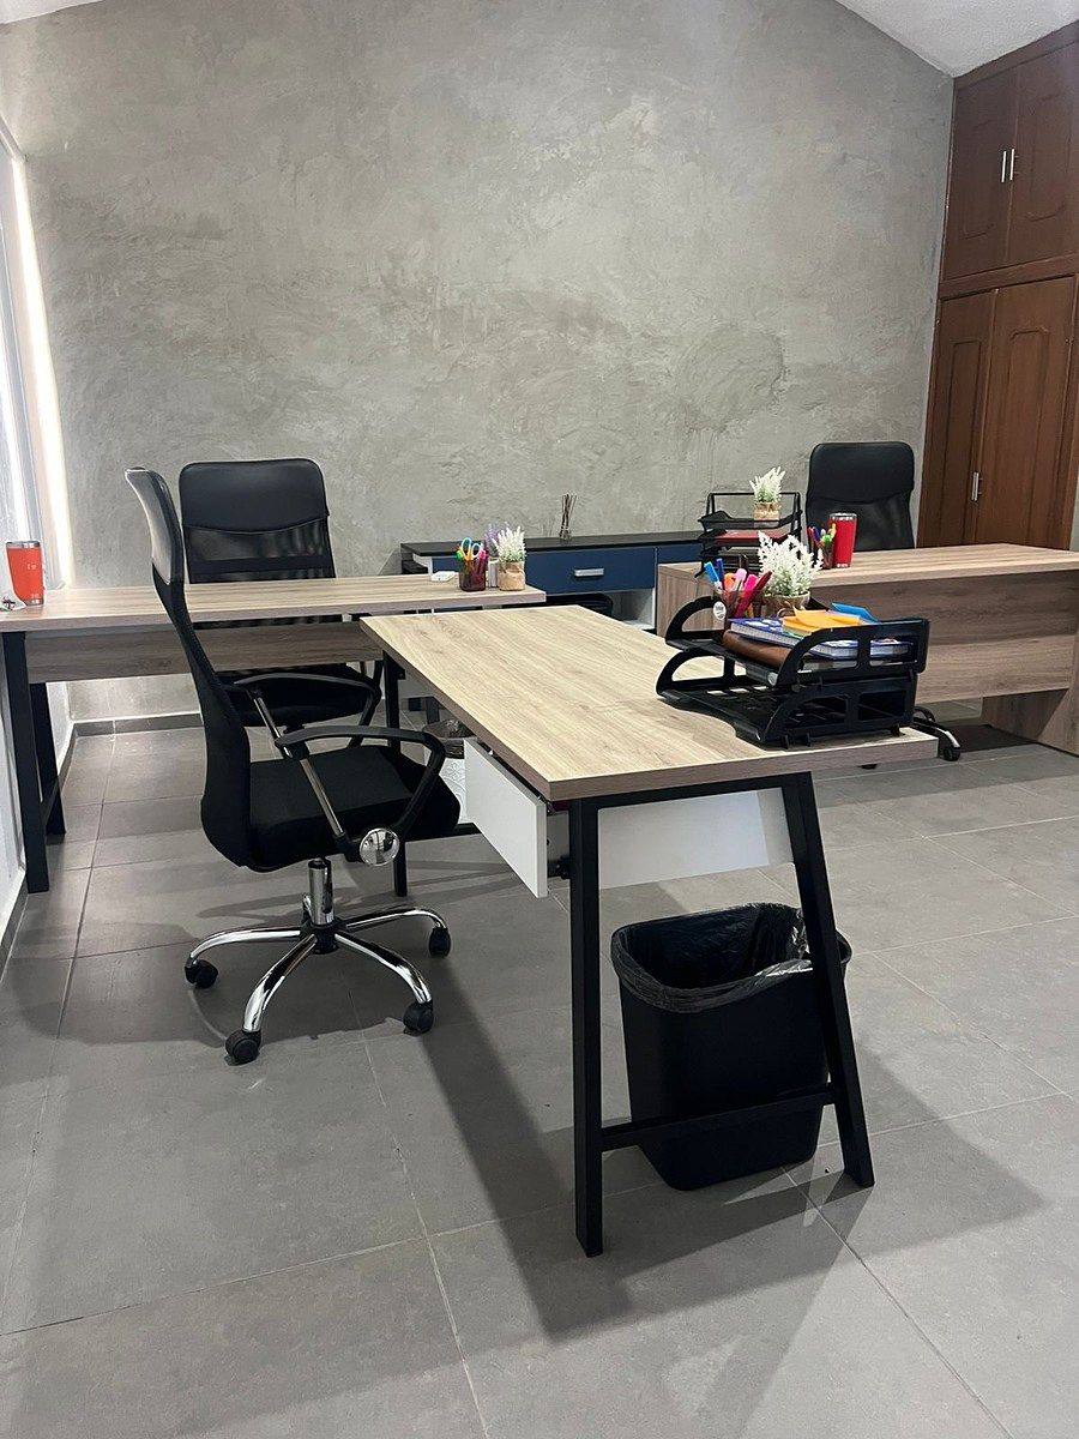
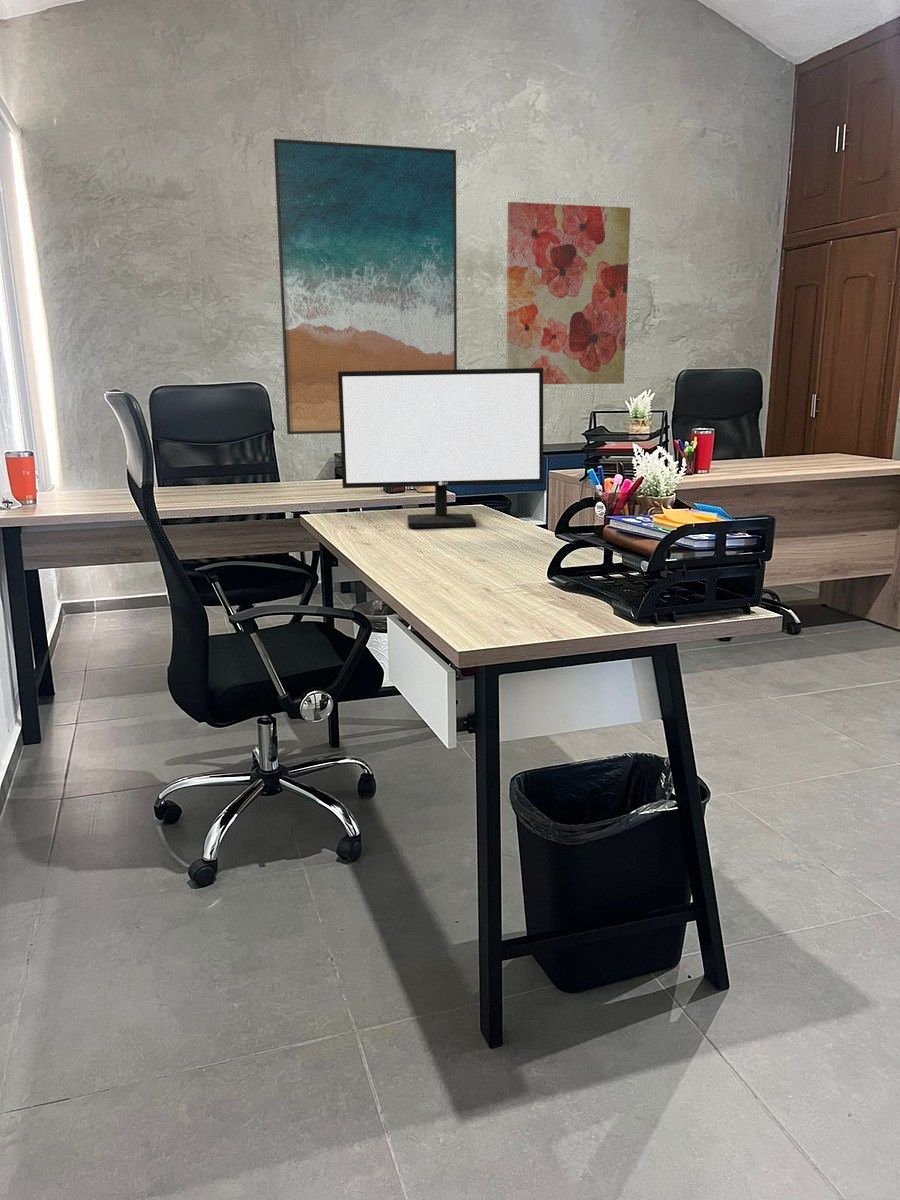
+ monitor (441, 447)
+ wall art (568, 296)
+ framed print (370, 293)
